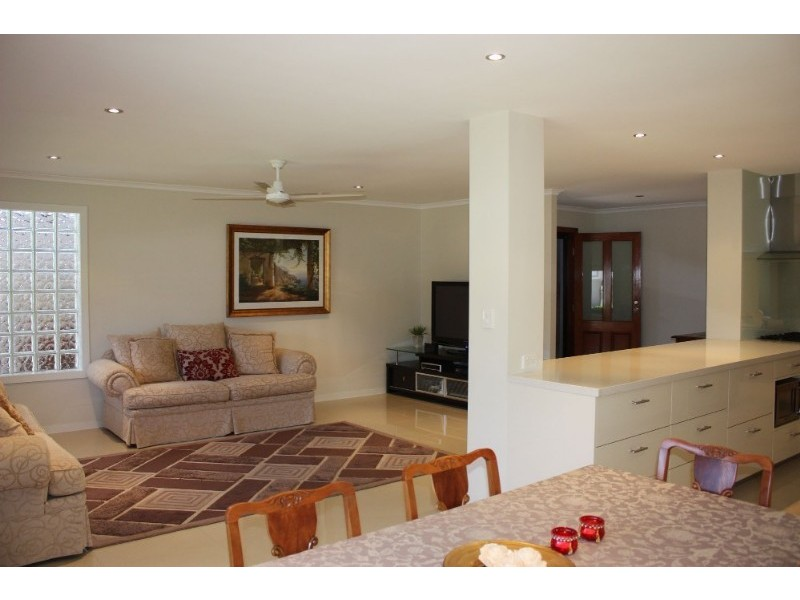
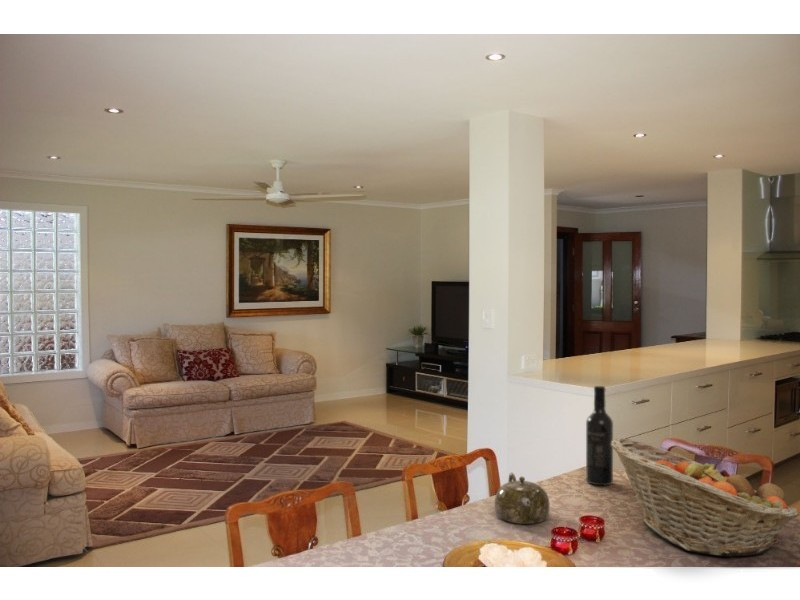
+ wine bottle (599, 434)
+ fruit basket (696, 489)
+ teapot (523, 497)
